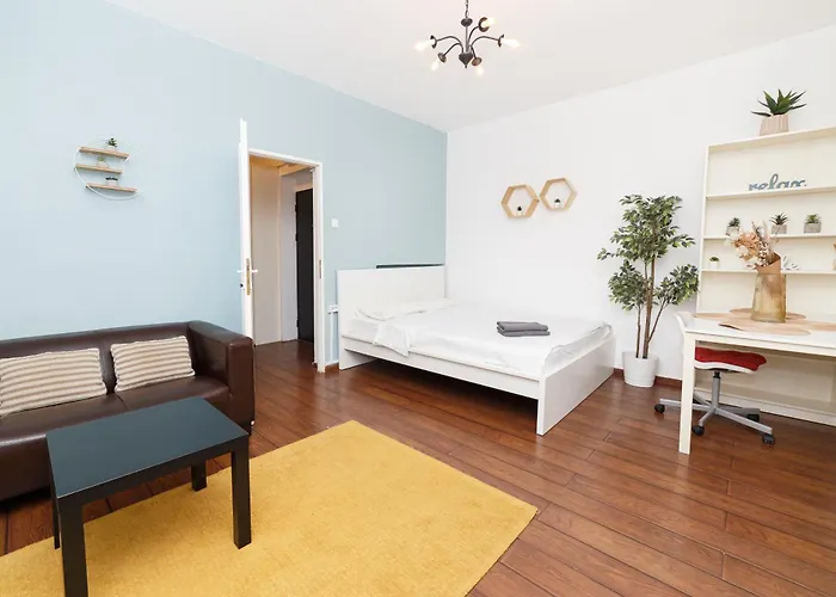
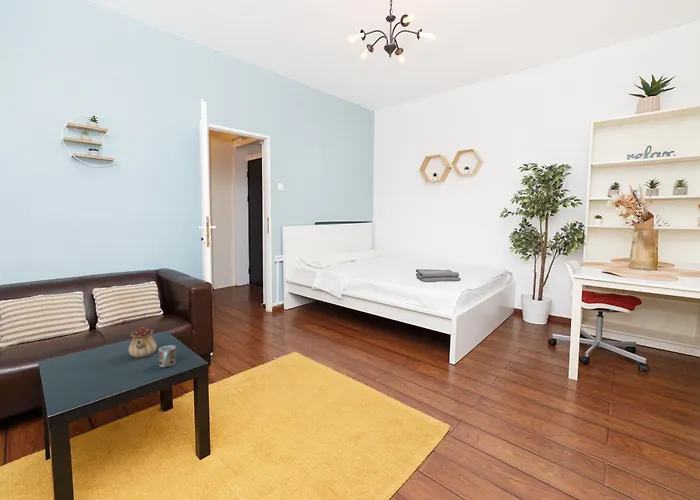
+ cup (167, 357)
+ teapot (142, 338)
